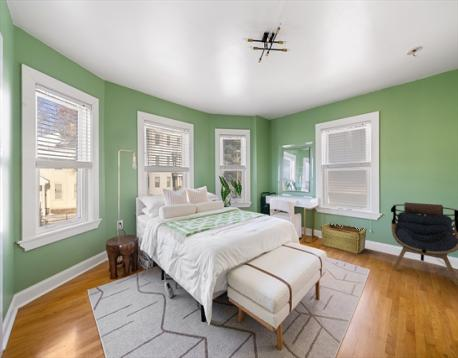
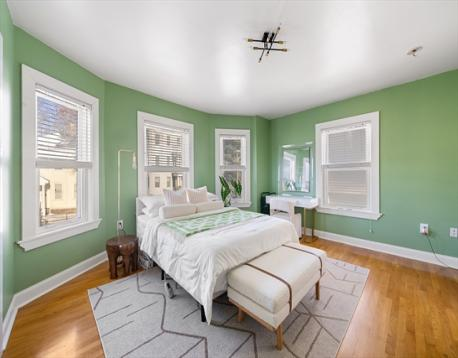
- hamper (343, 236)
- armchair (423, 237)
